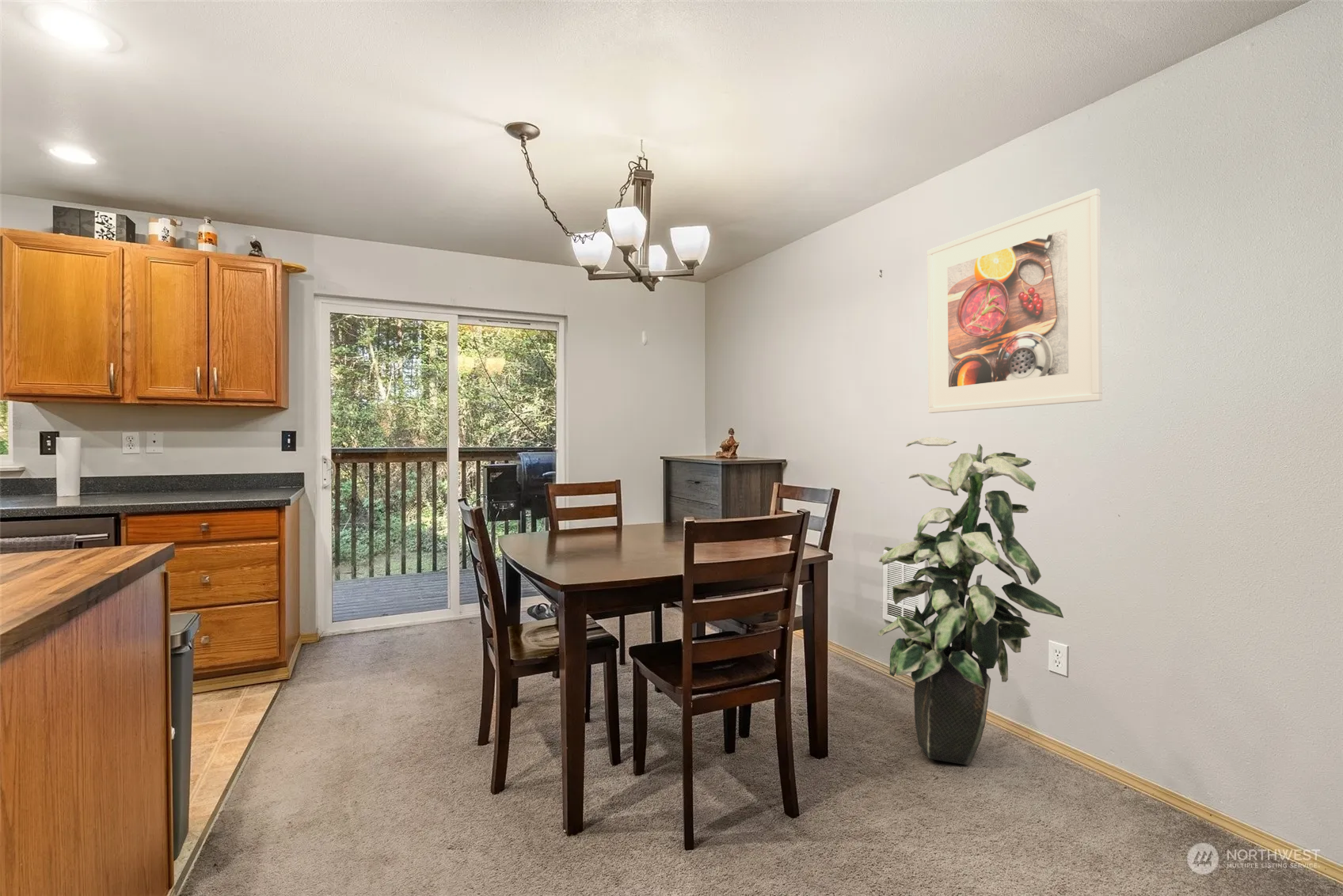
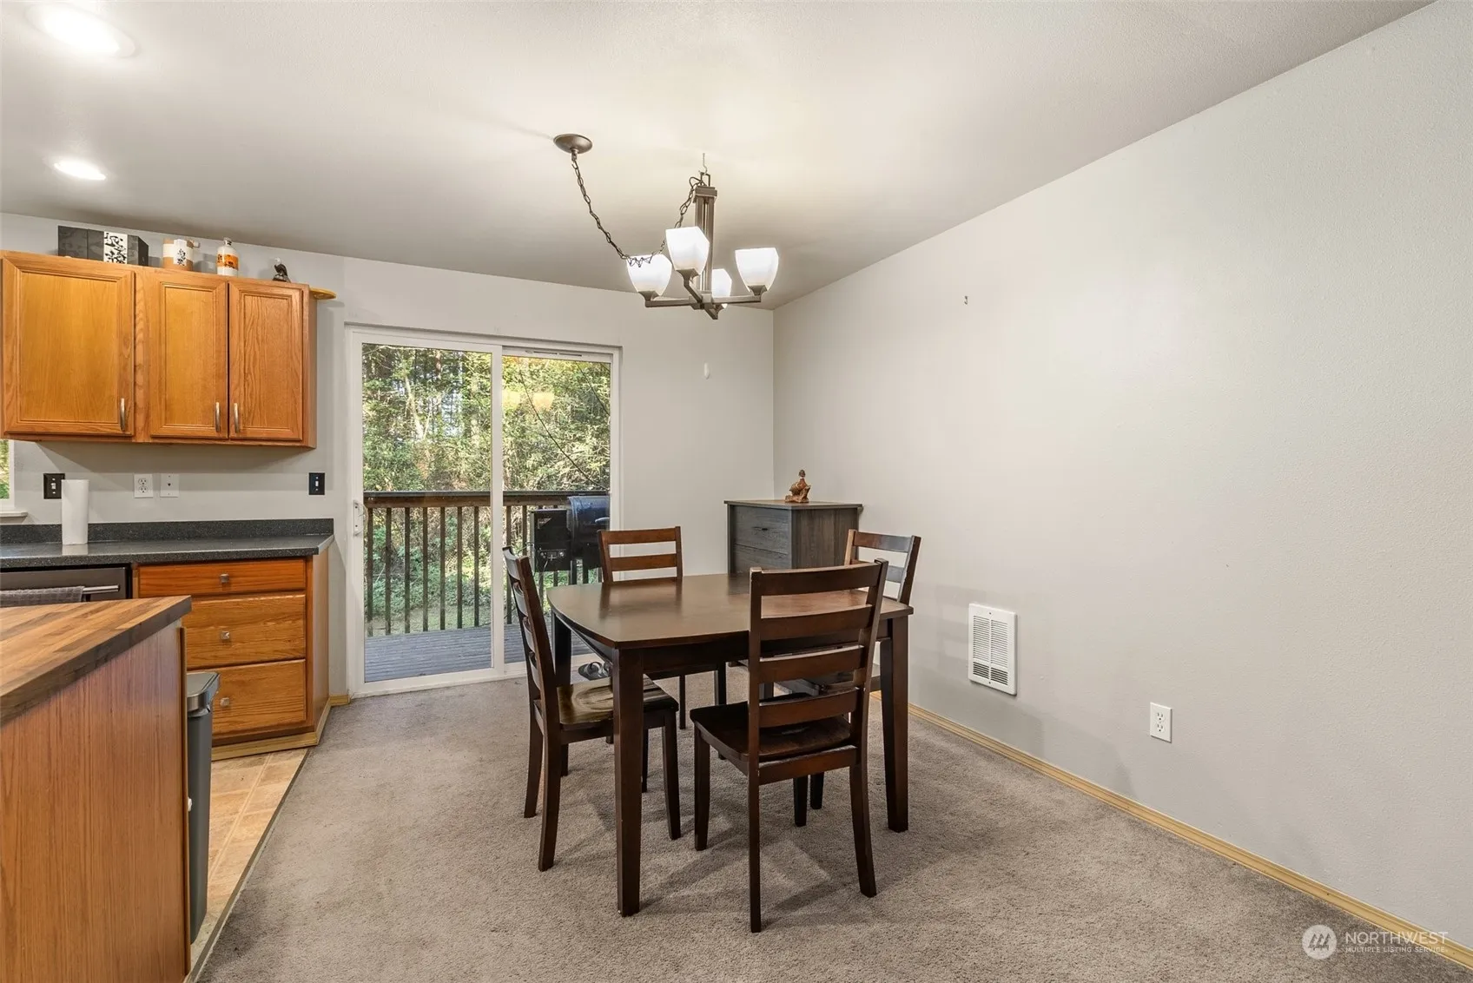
- indoor plant (953, 594)
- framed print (1002, 315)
